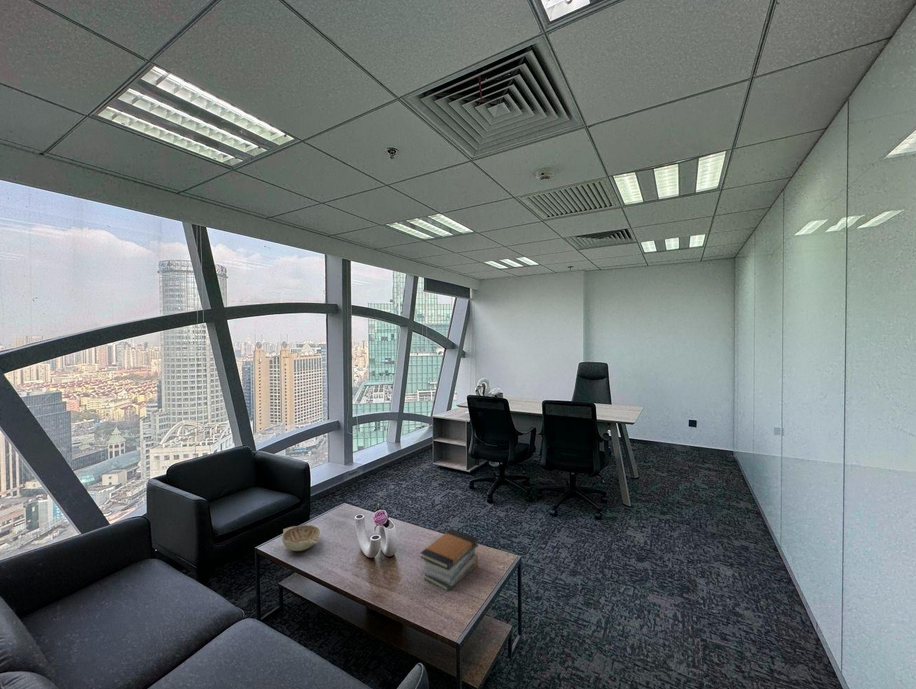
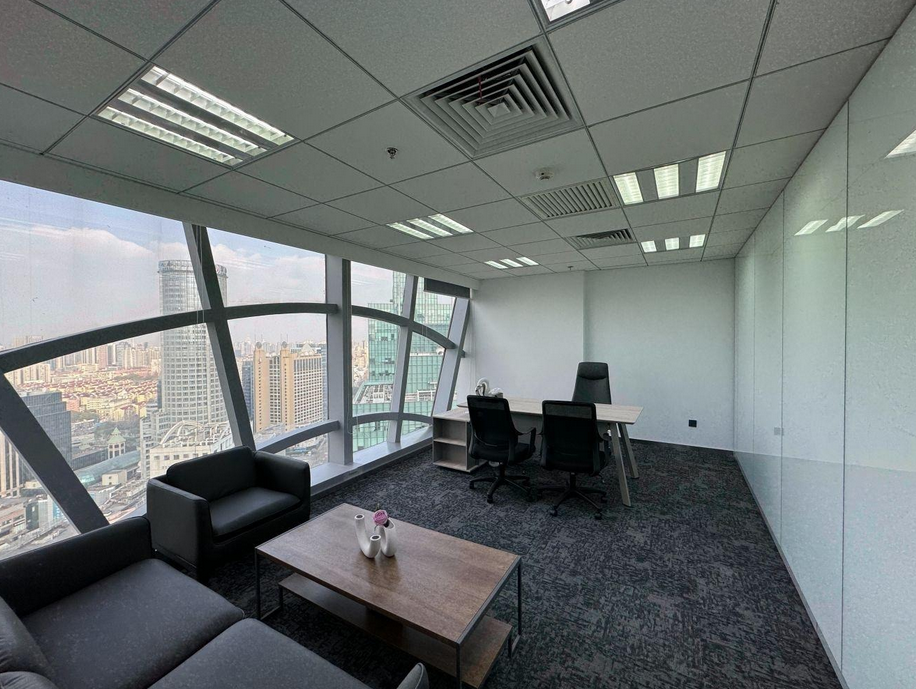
- decorative bowl (301, 539)
- book stack (450, 558)
